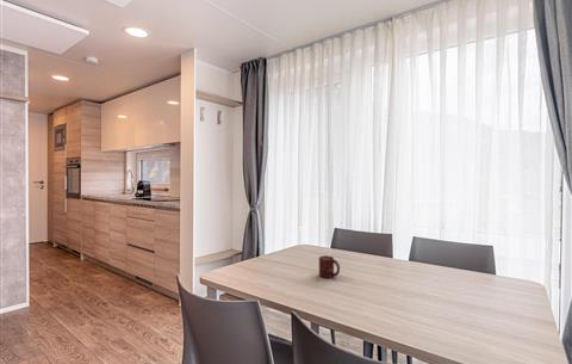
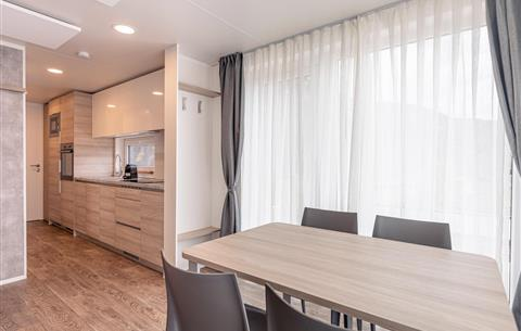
- cup (329, 266)
